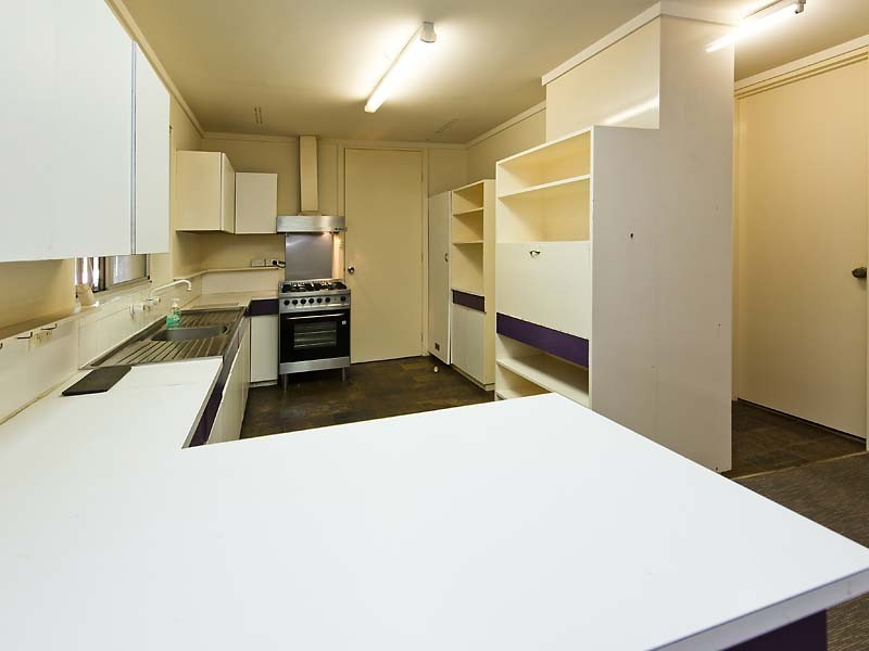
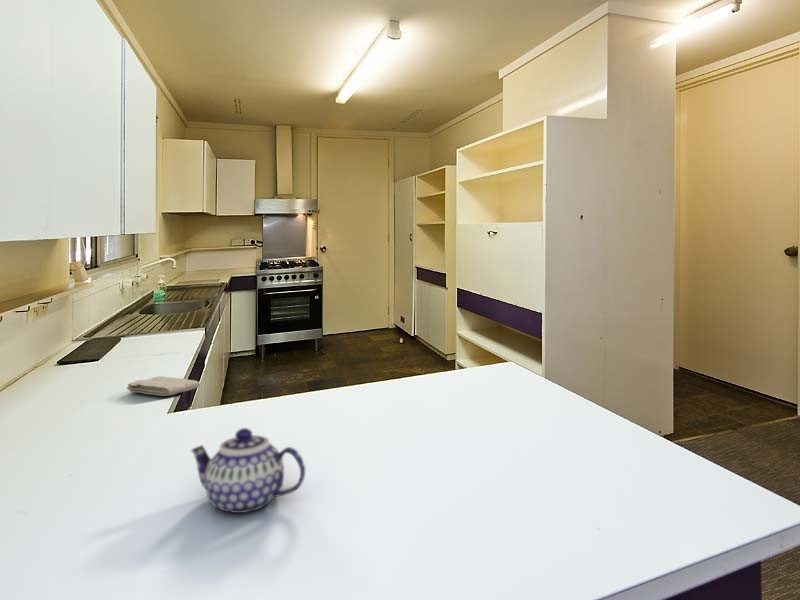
+ teapot (247, 464)
+ washcloth (163, 385)
